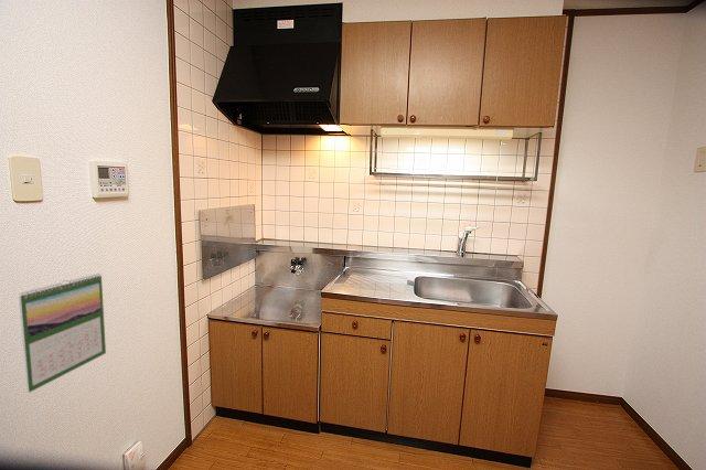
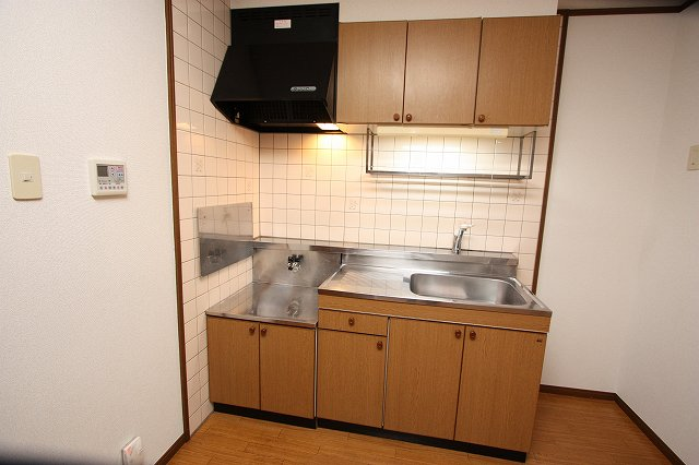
- calendar (67, 325)
